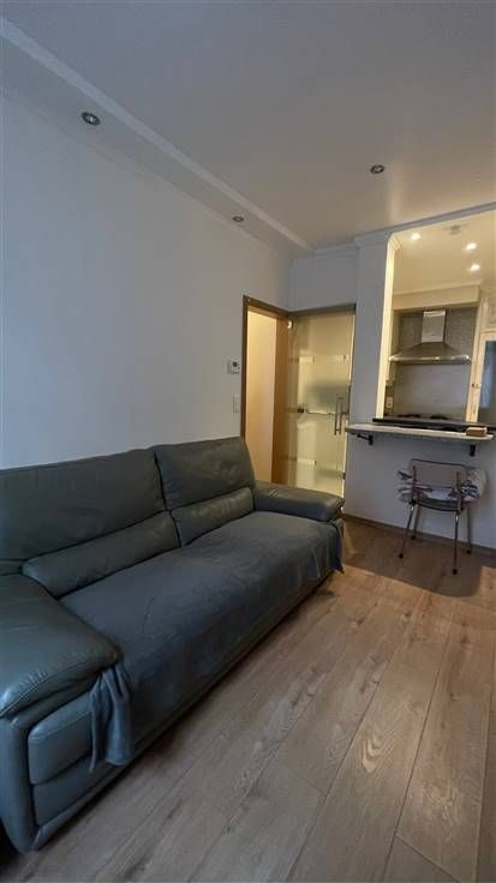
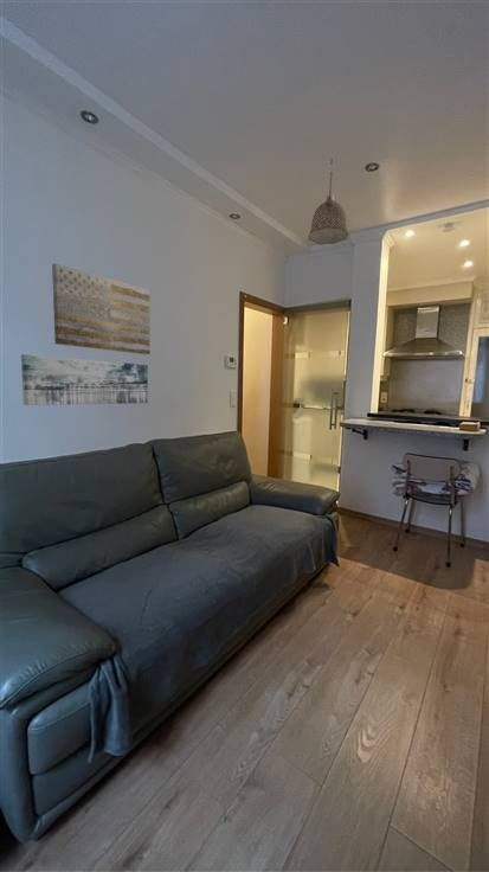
+ wall art (107, 314)
+ pendant lamp (329, 198)
+ wall art (94, 382)
